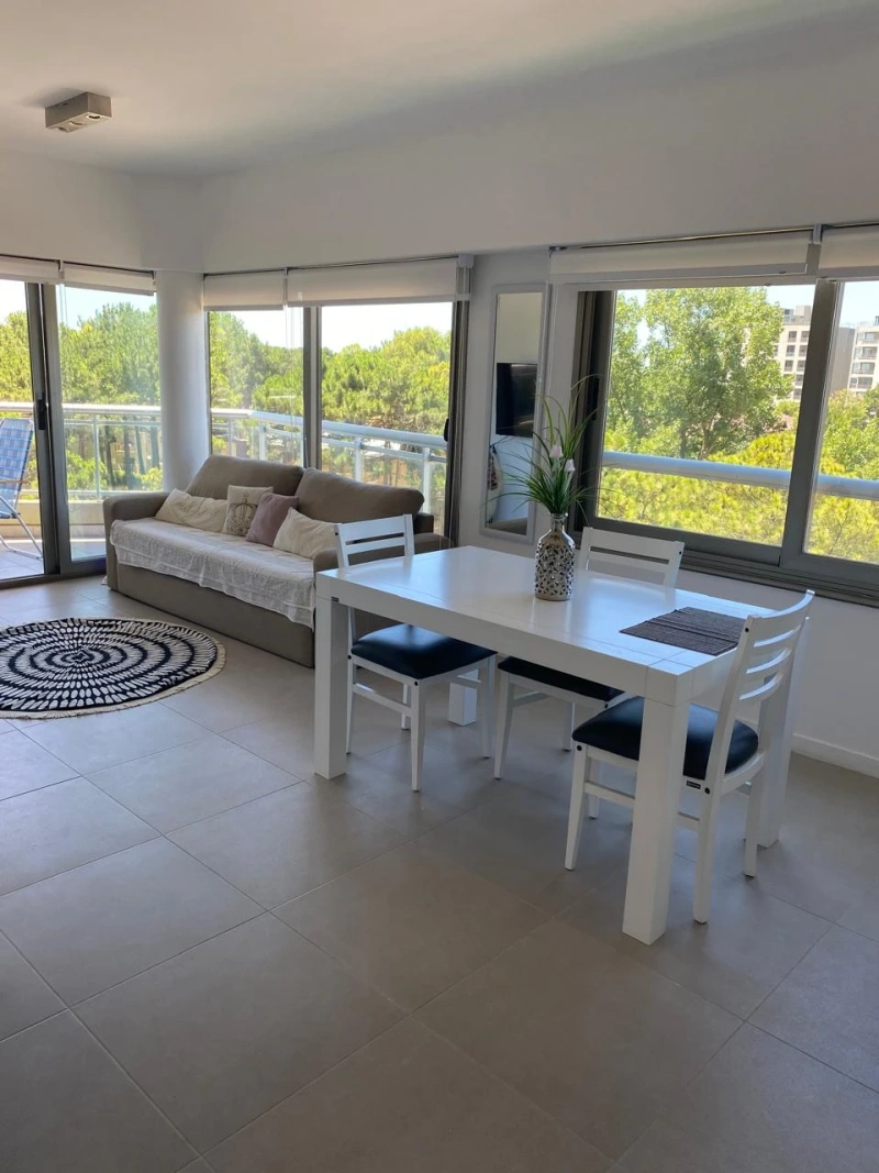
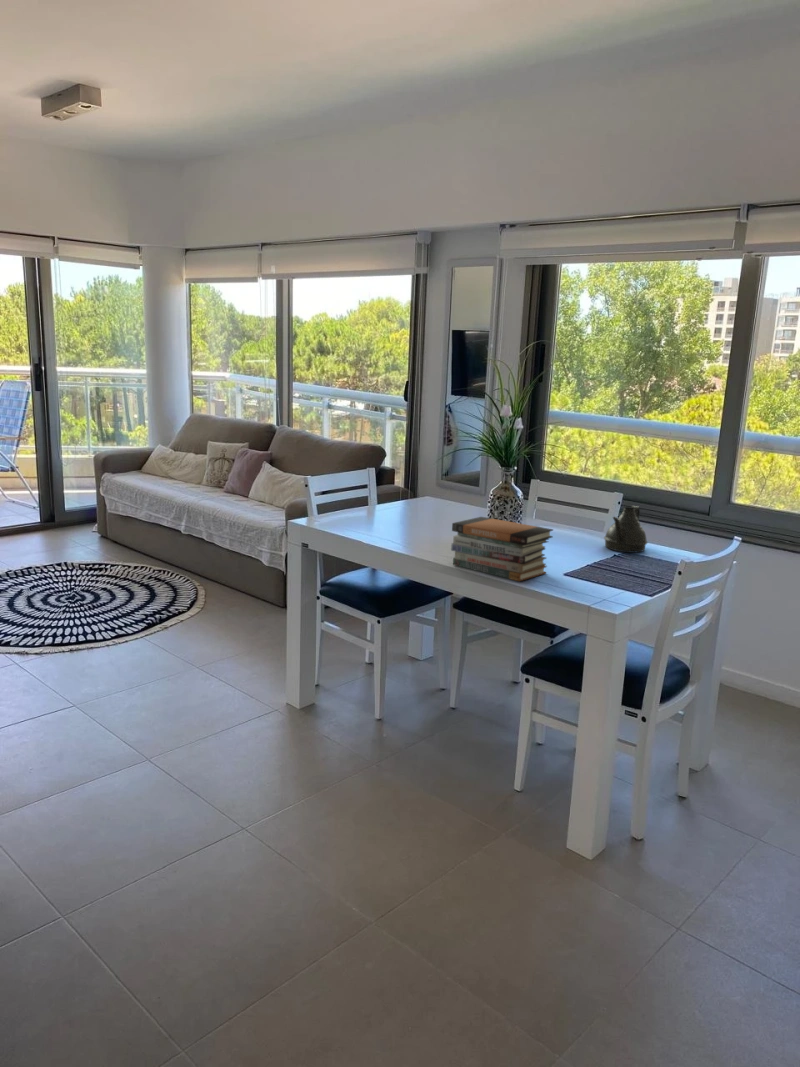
+ book stack (499, 547)
+ teapot (623, 529)
